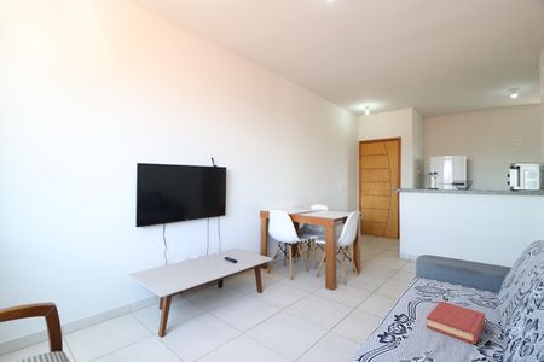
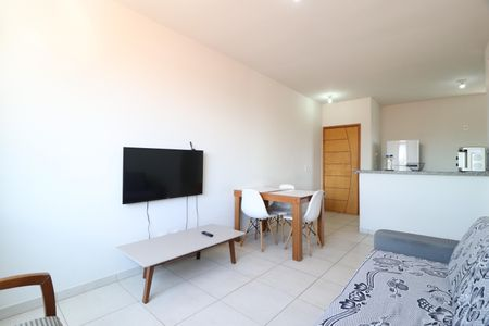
- hardback book (456, 320)
